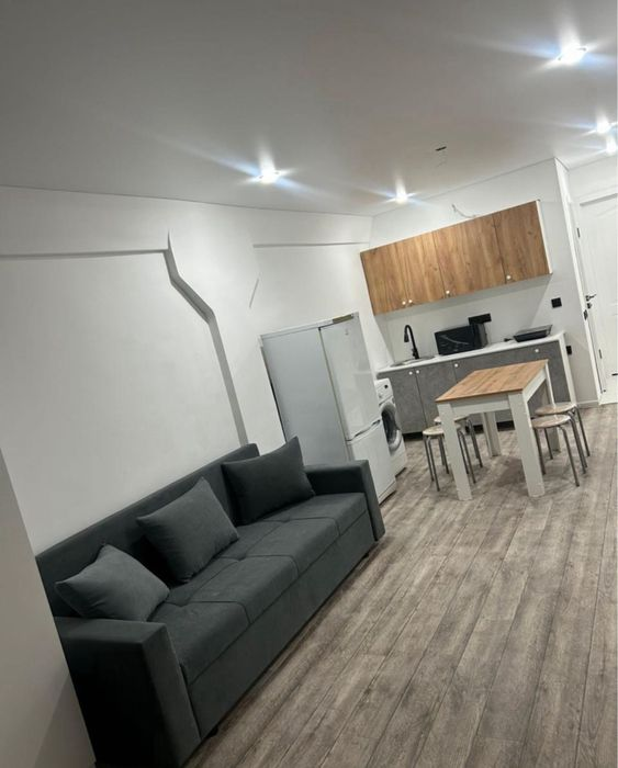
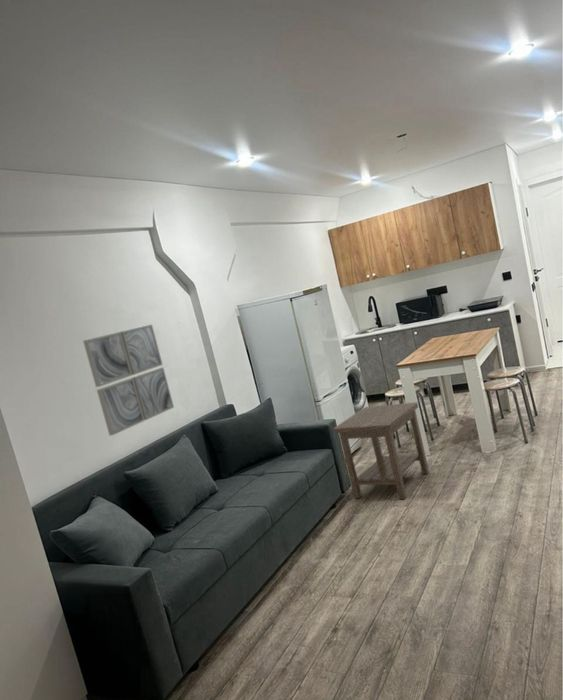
+ wall art (131, 375)
+ side table (381, 451)
